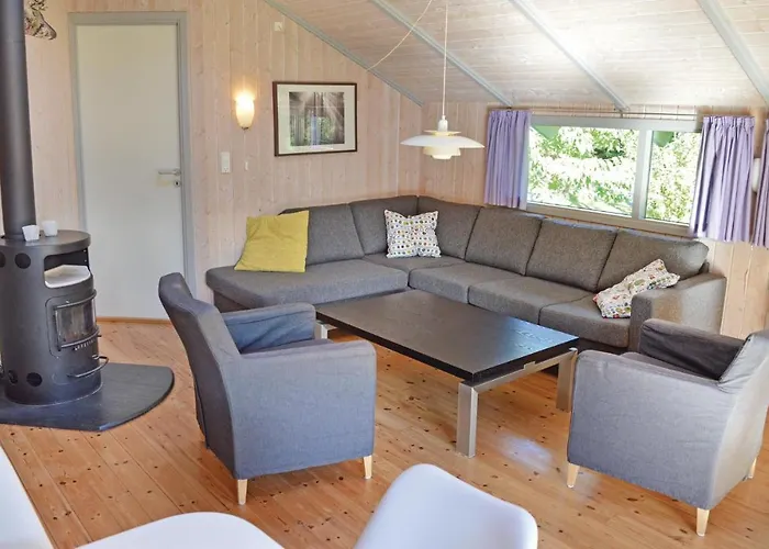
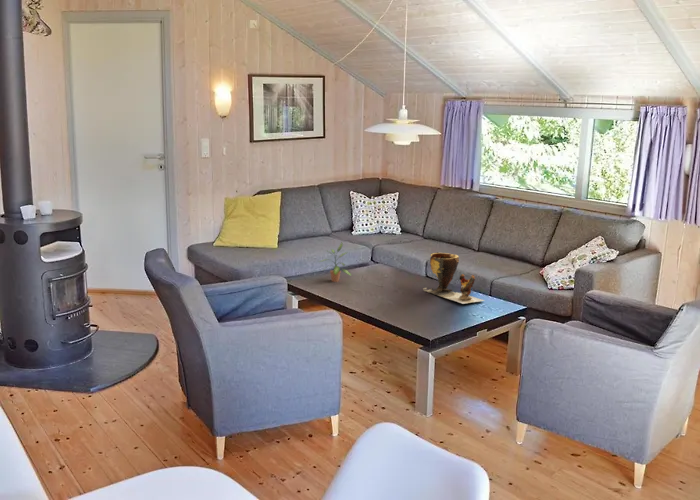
+ potted plant (339, 262)
+ clay pot (453, 275)
